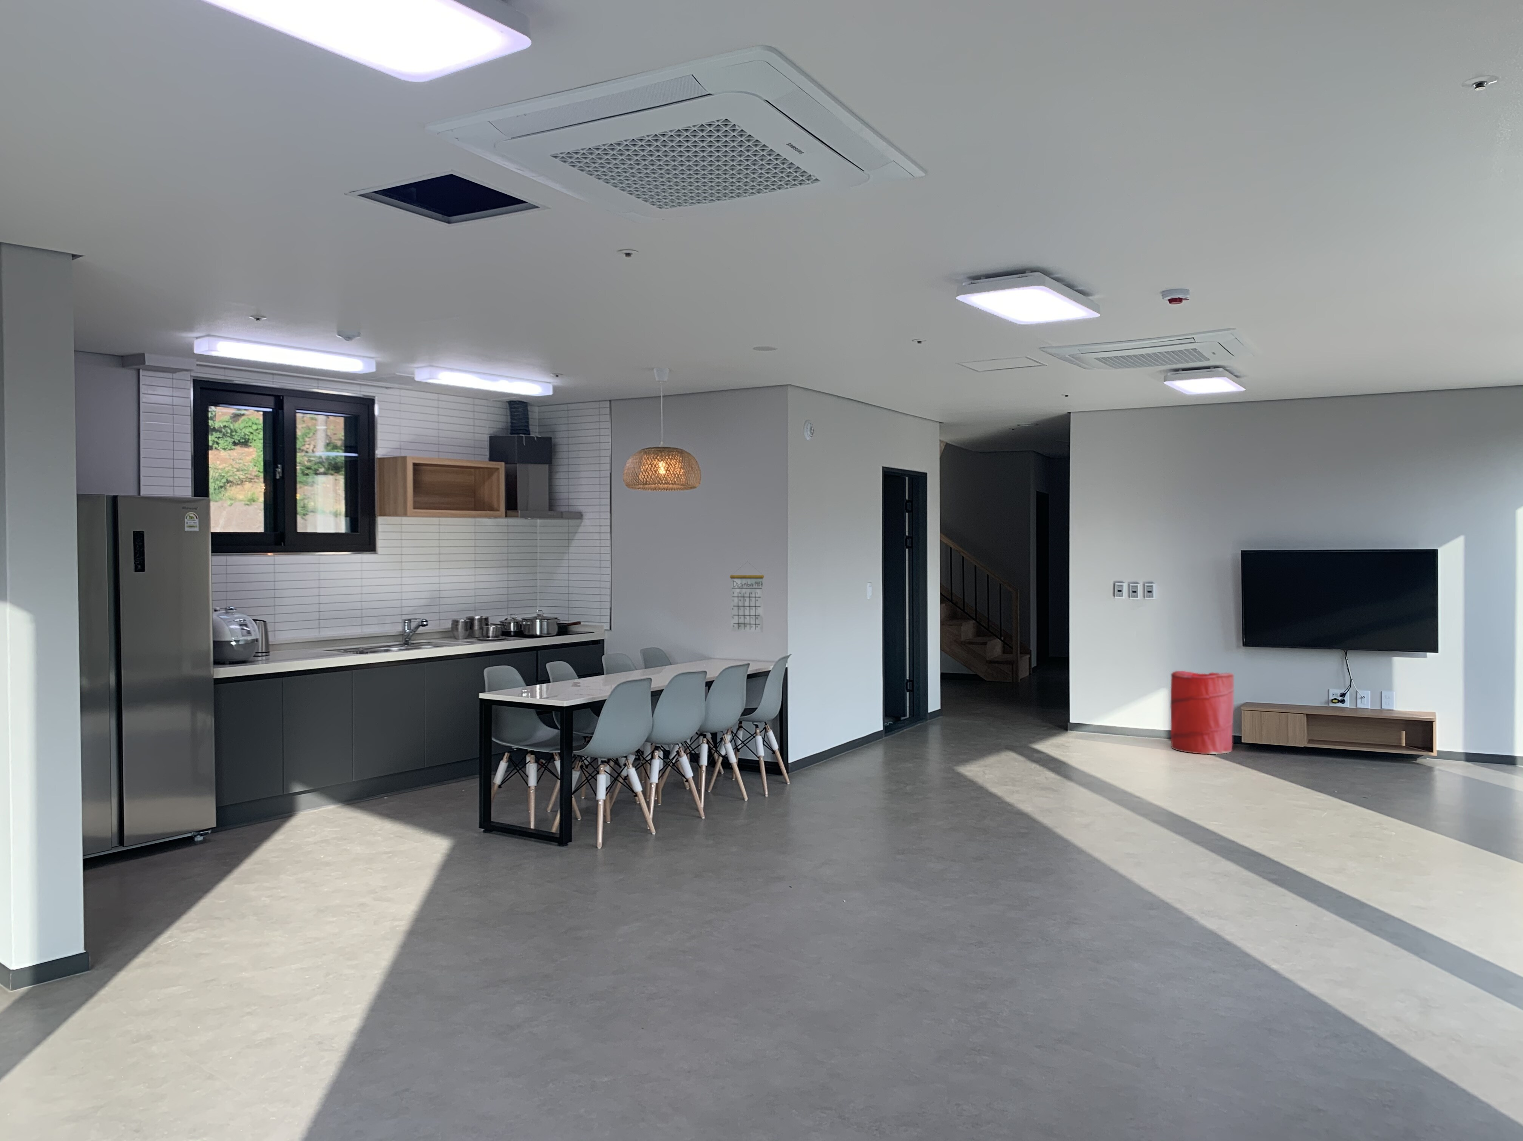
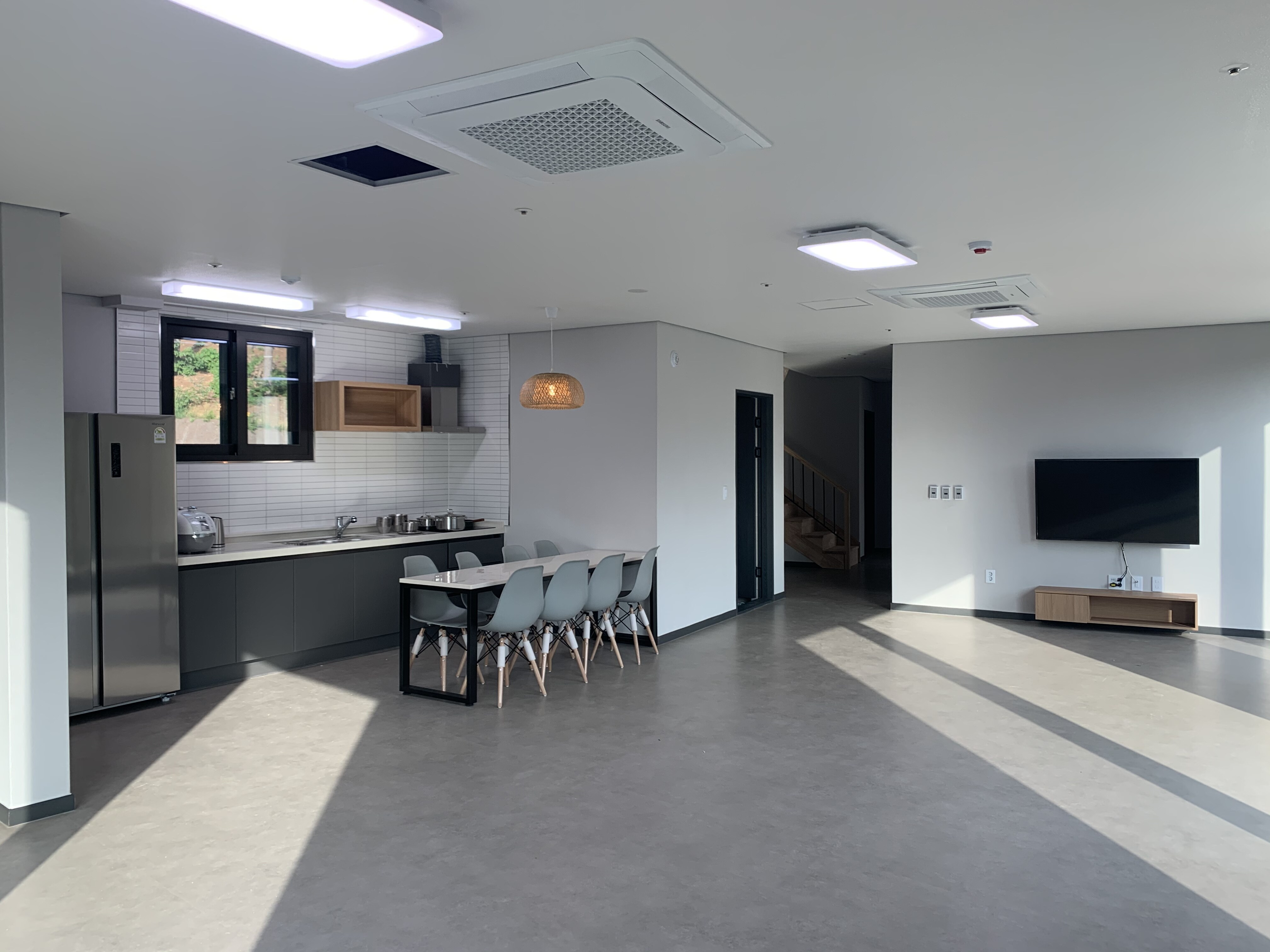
- calendar (747, 597)
- laundry hamper (1202, 710)
